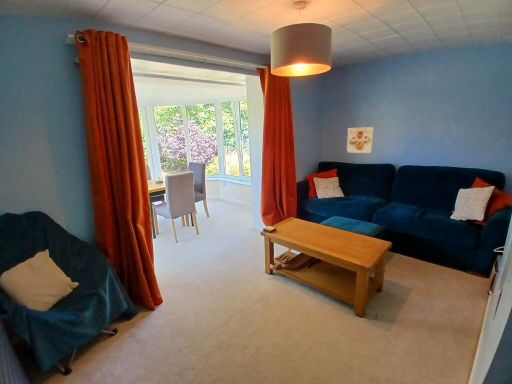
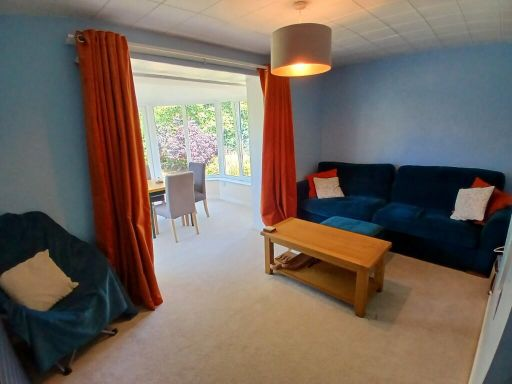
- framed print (359, 140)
